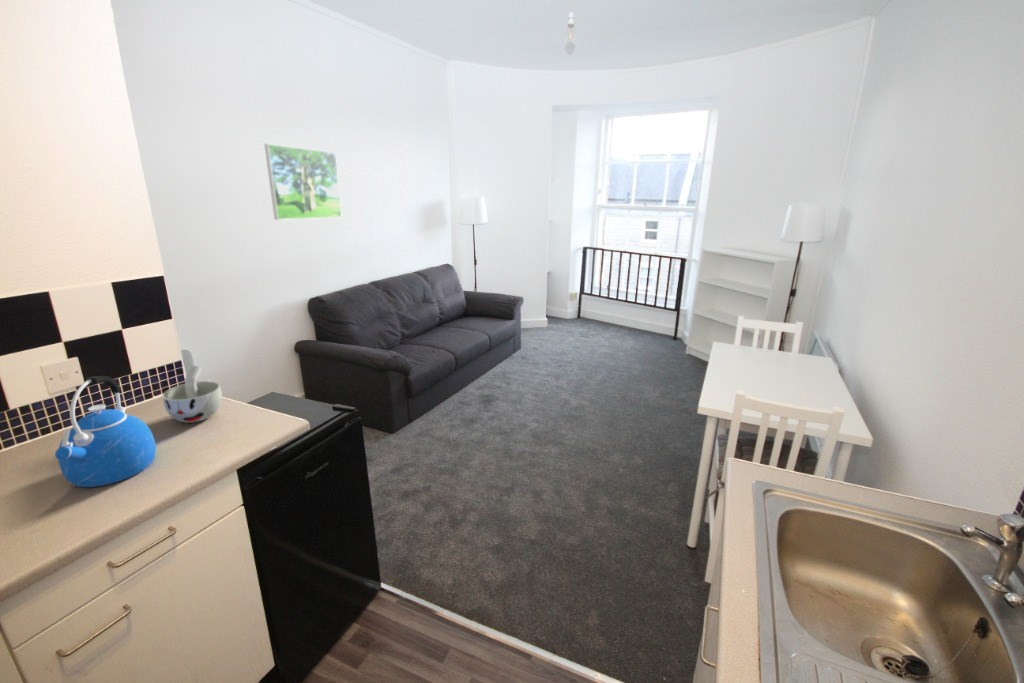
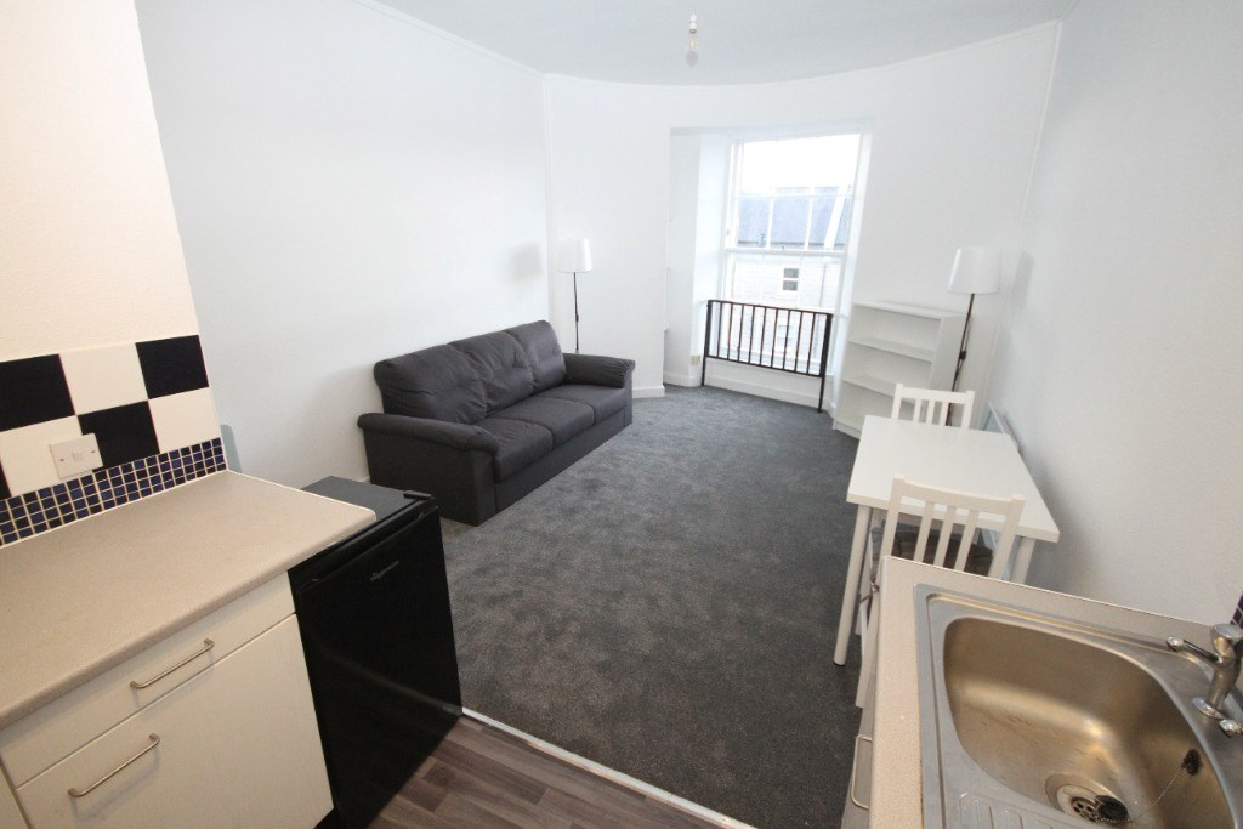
- kettle (95, 429)
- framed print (306, 184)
- cup (195, 392)
